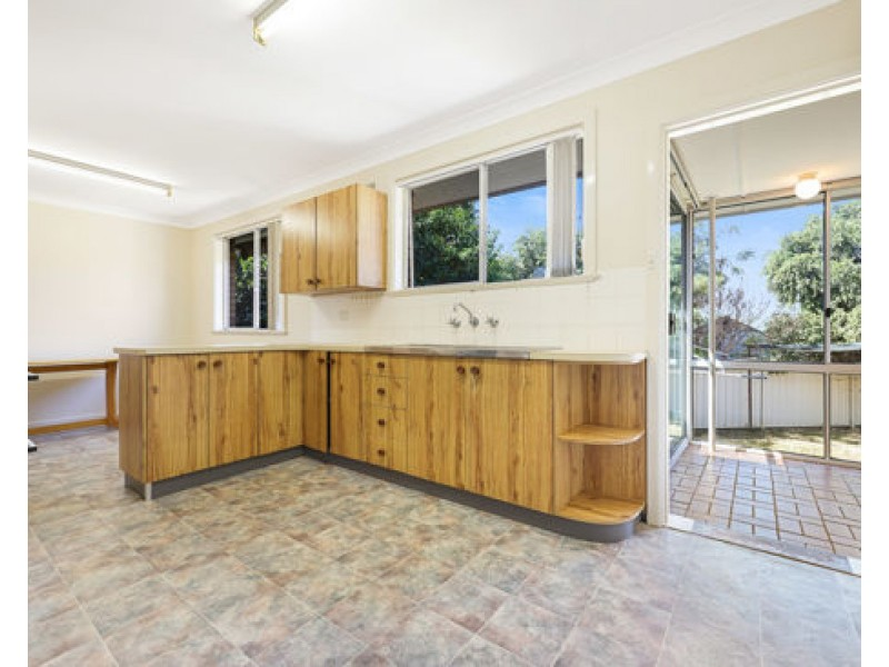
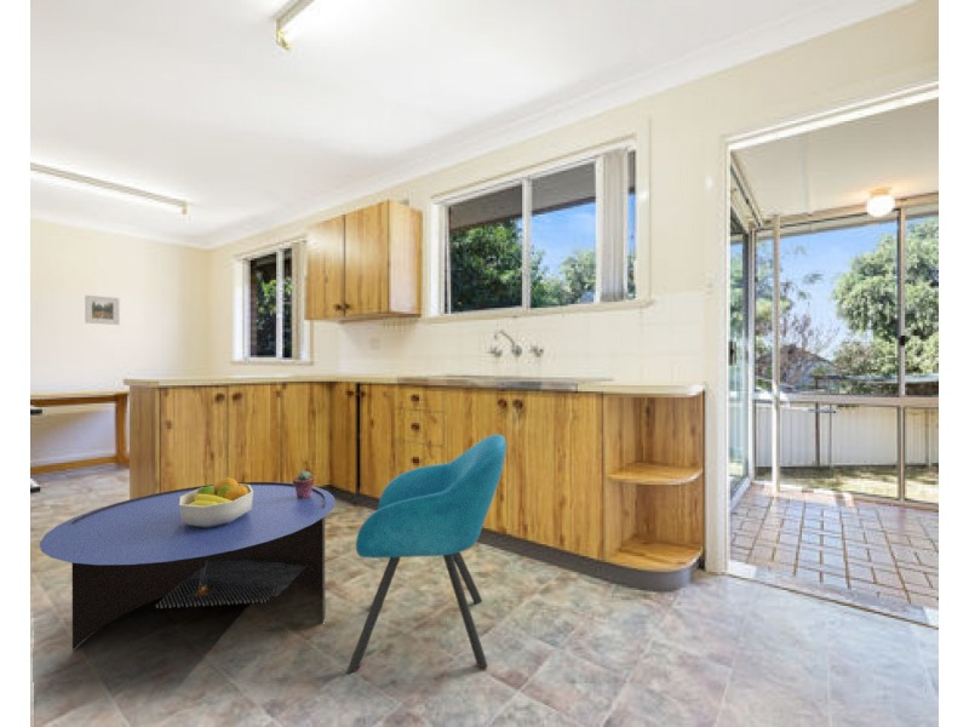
+ chair (434, 533)
+ coffee table (207, 569)
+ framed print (102, 310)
+ fruit bowl (217, 499)
+ potted succulent (303, 482)
